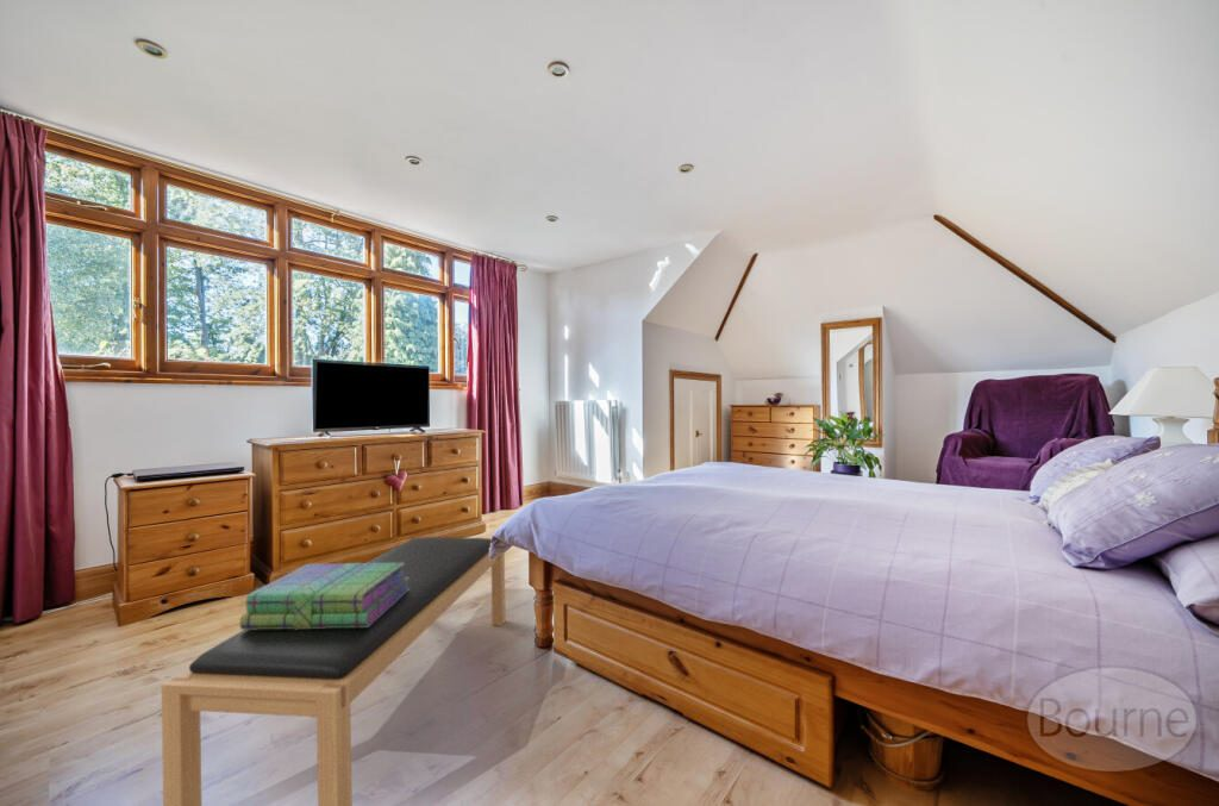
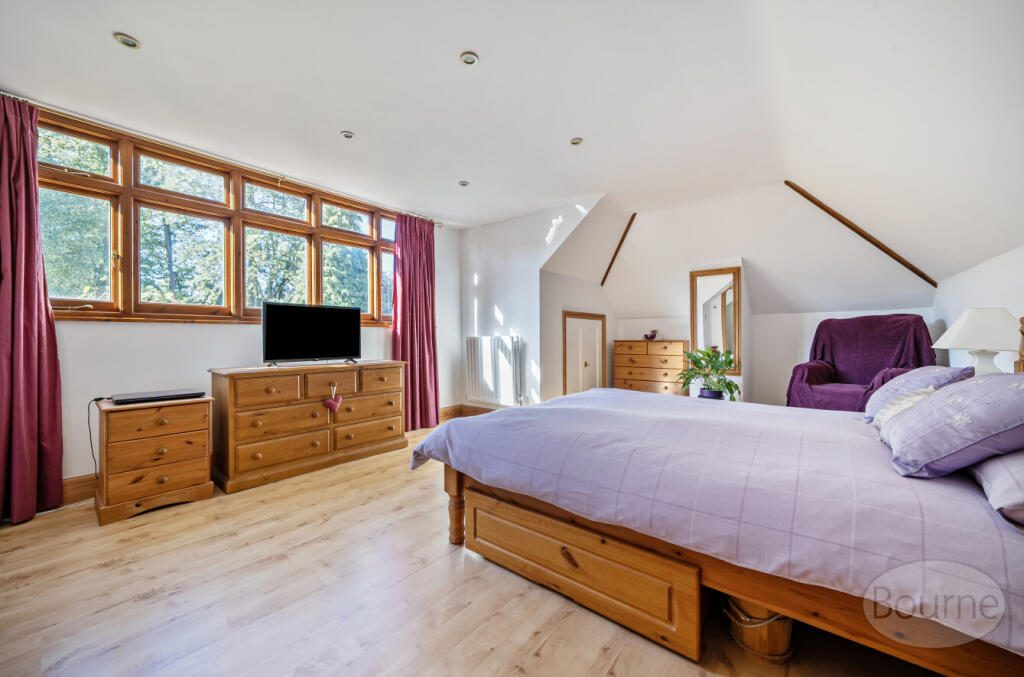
- bench (390, 635)
- stack of books (332, 592)
